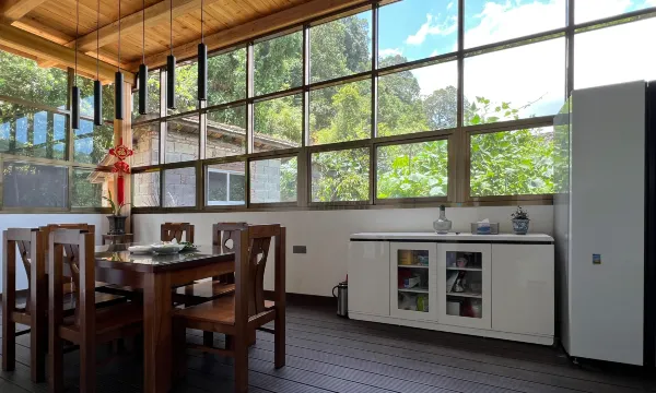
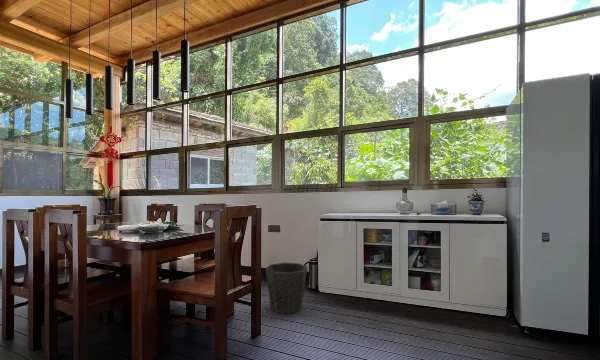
+ waste bin (286, 287)
